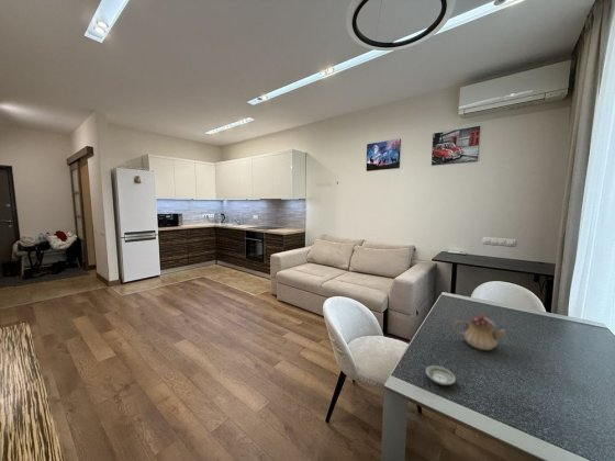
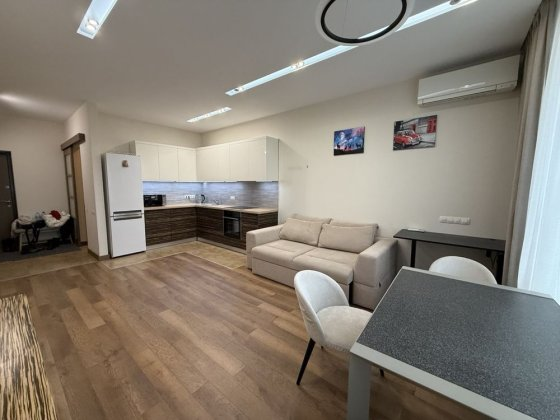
- saucer (439, 376)
- teapot (478, 327)
